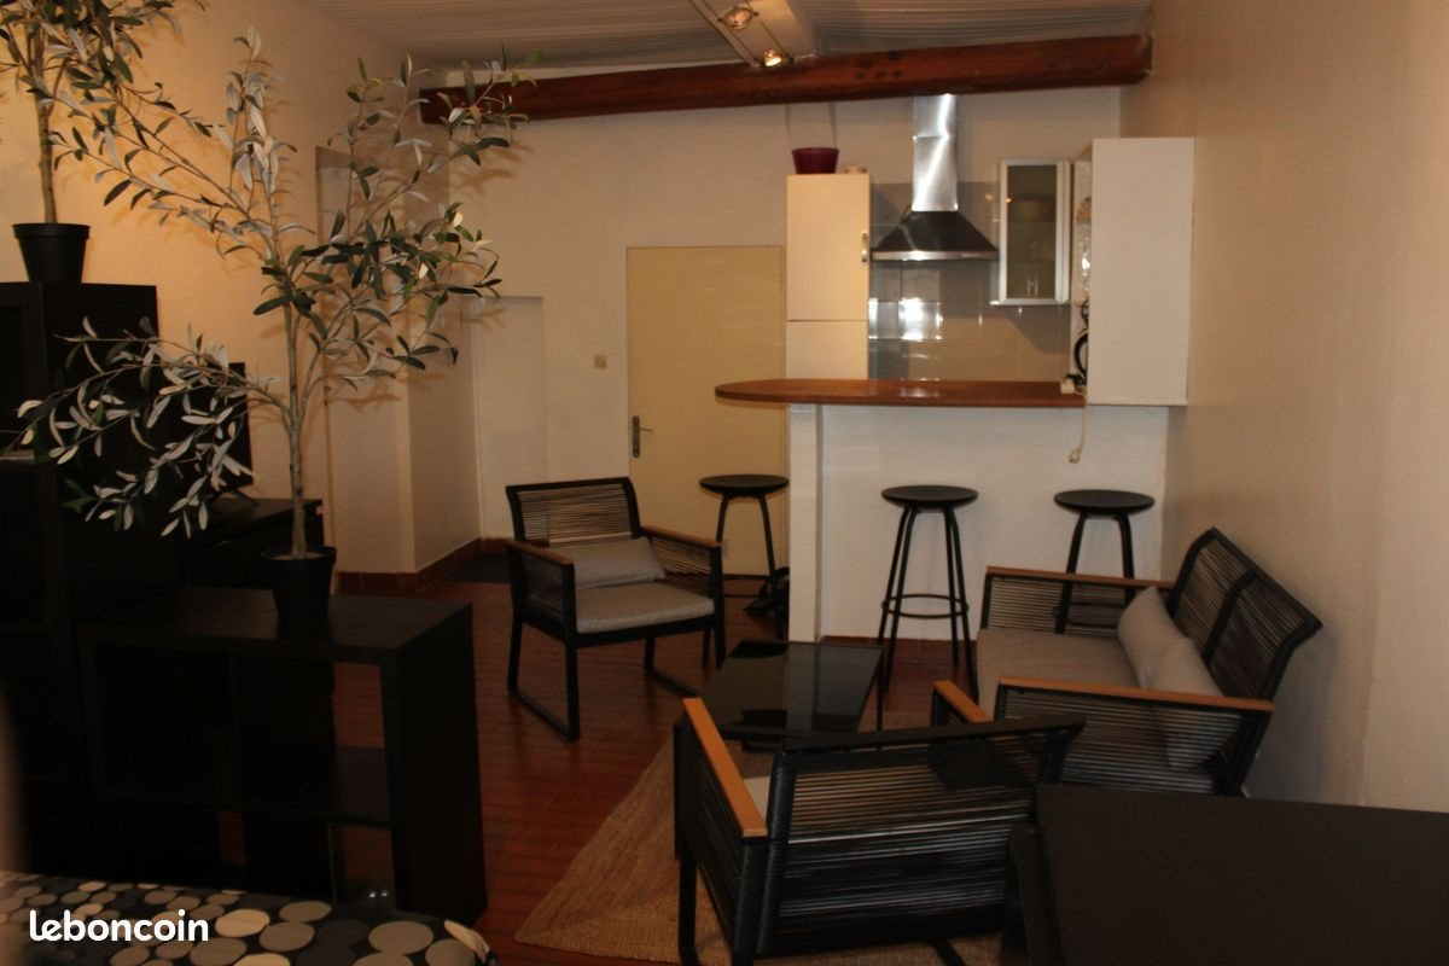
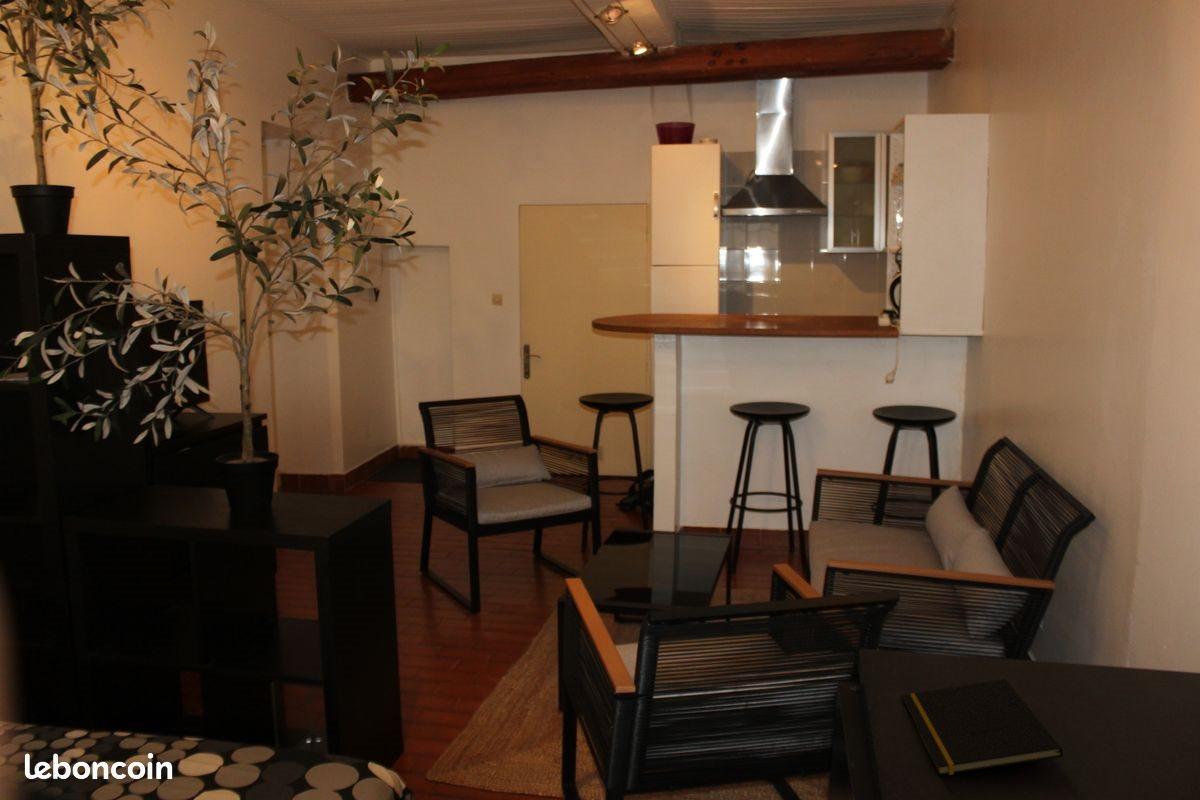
+ notepad (975, 723)
